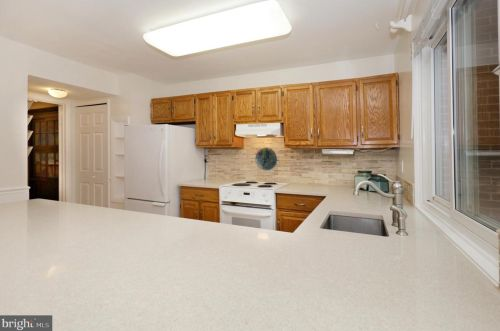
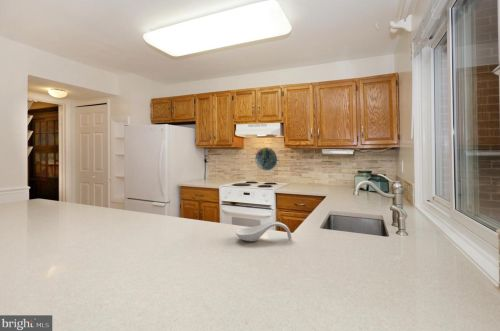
+ spoon rest (263, 230)
